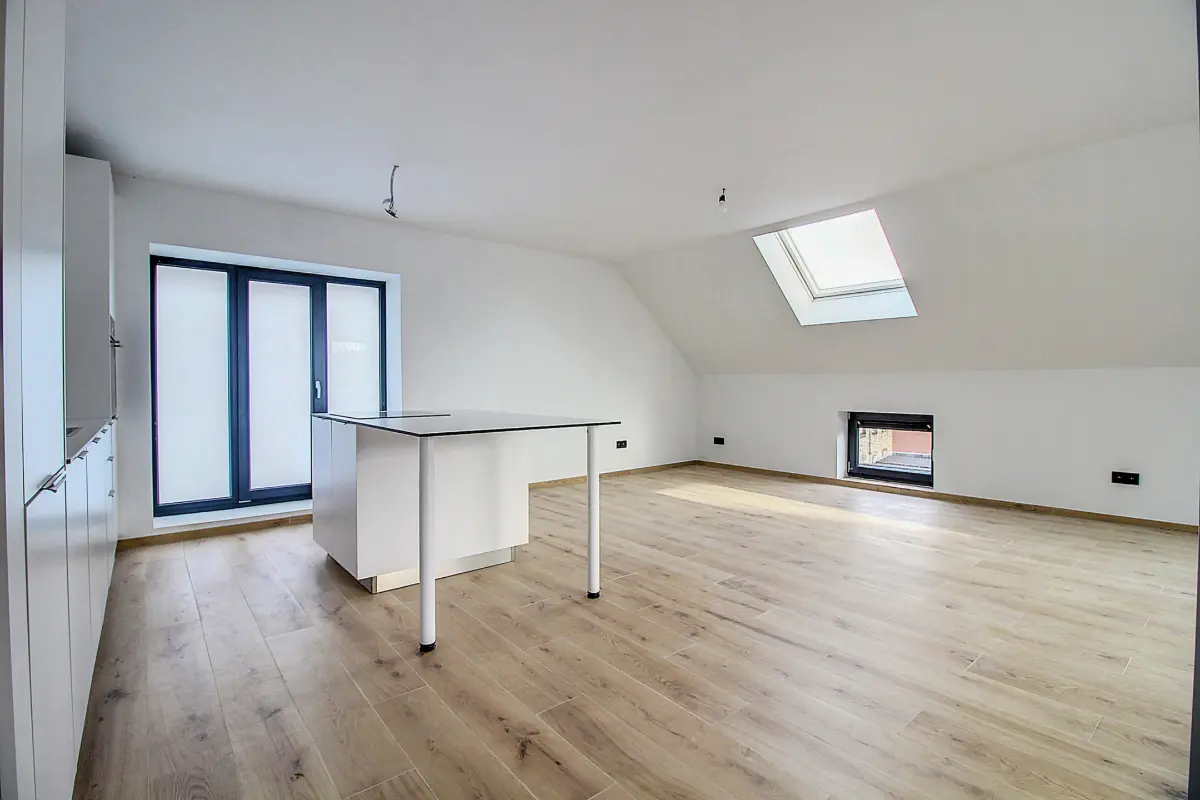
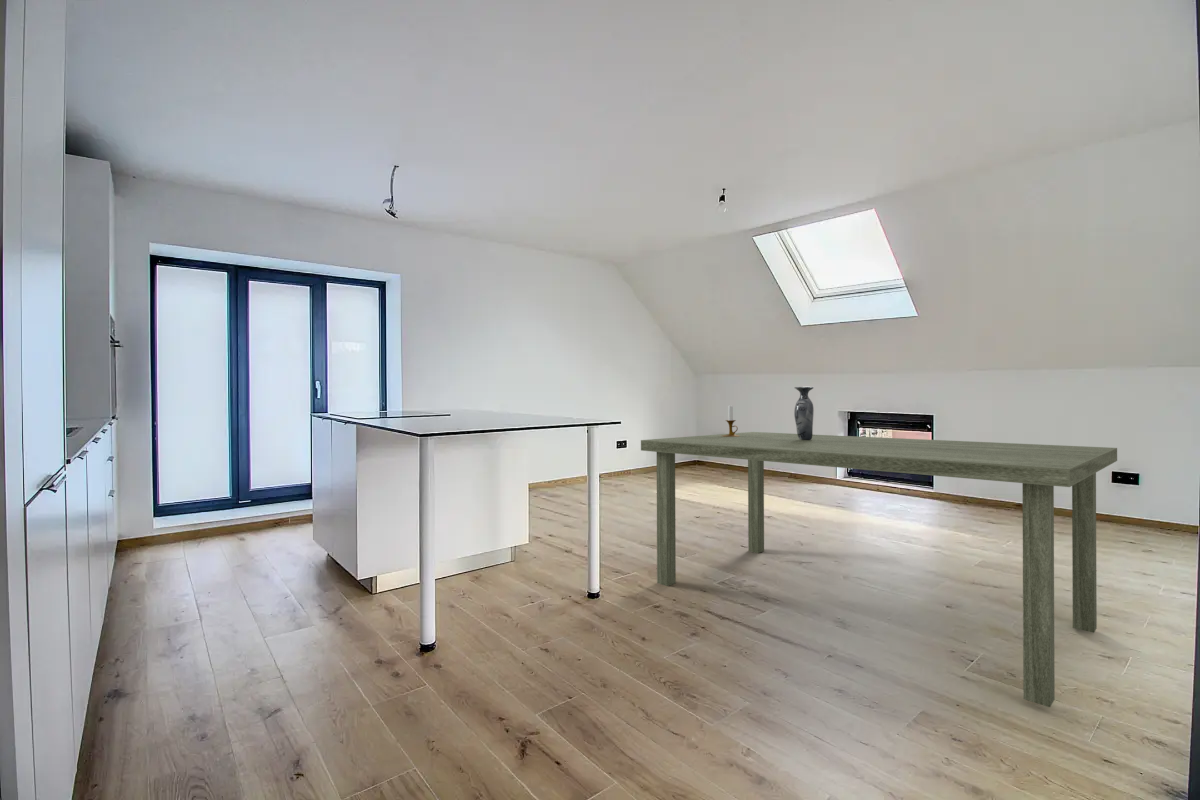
+ candlestick (730, 420)
+ dining table (863, 469)
+ vase (804, 413)
